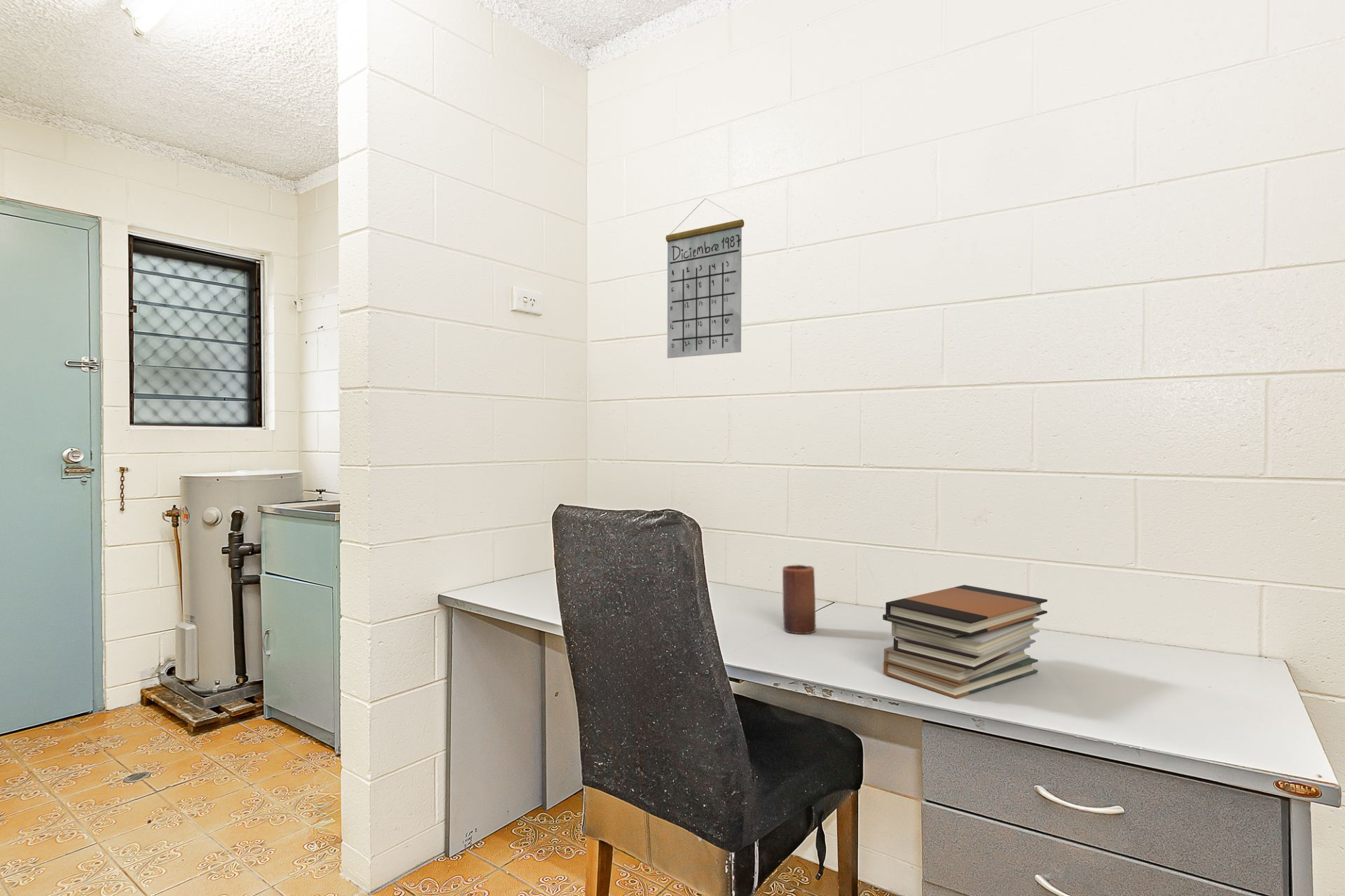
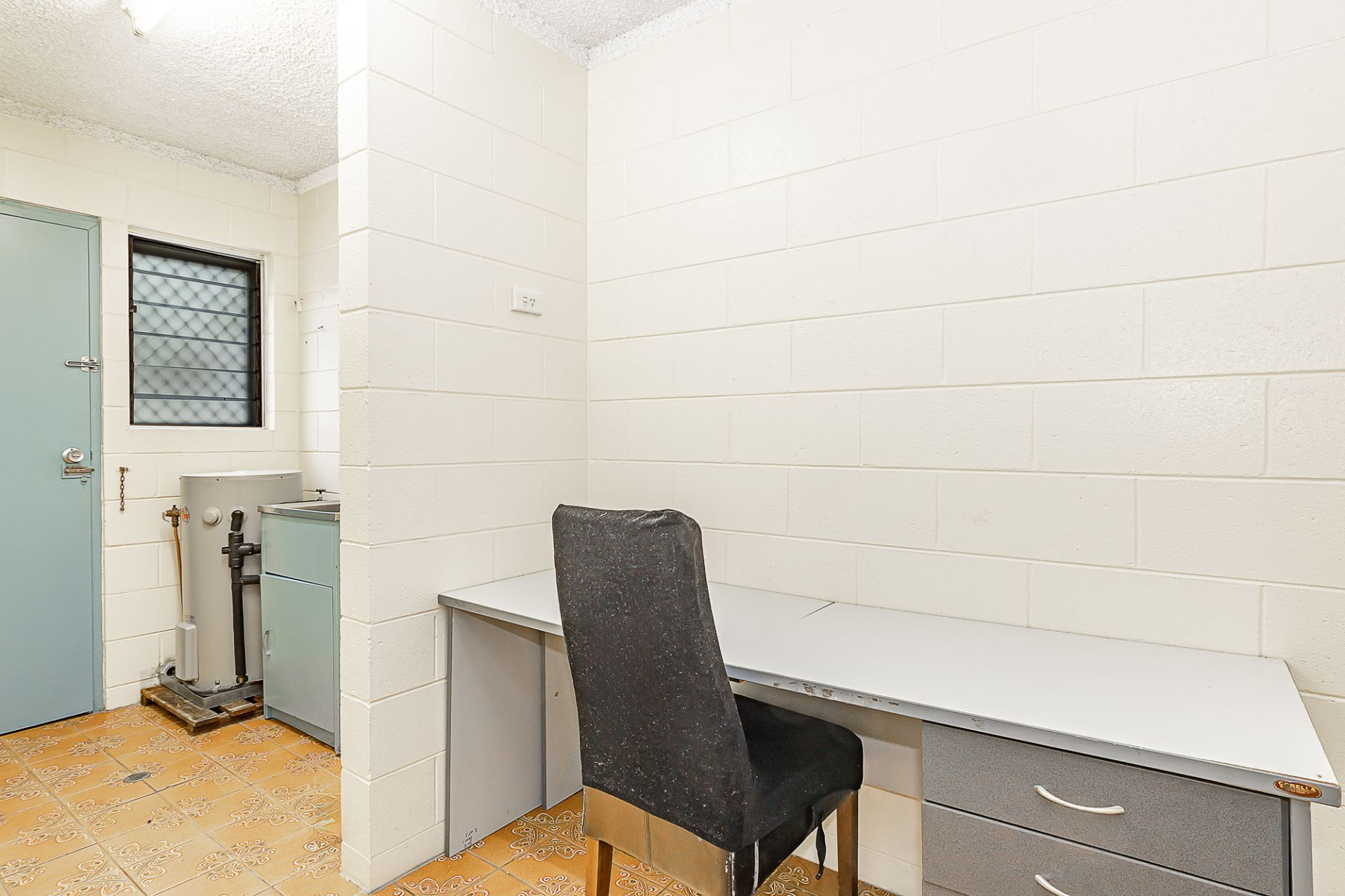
- candle (799, 598)
- book stack (965, 636)
- calendar (703, 276)
